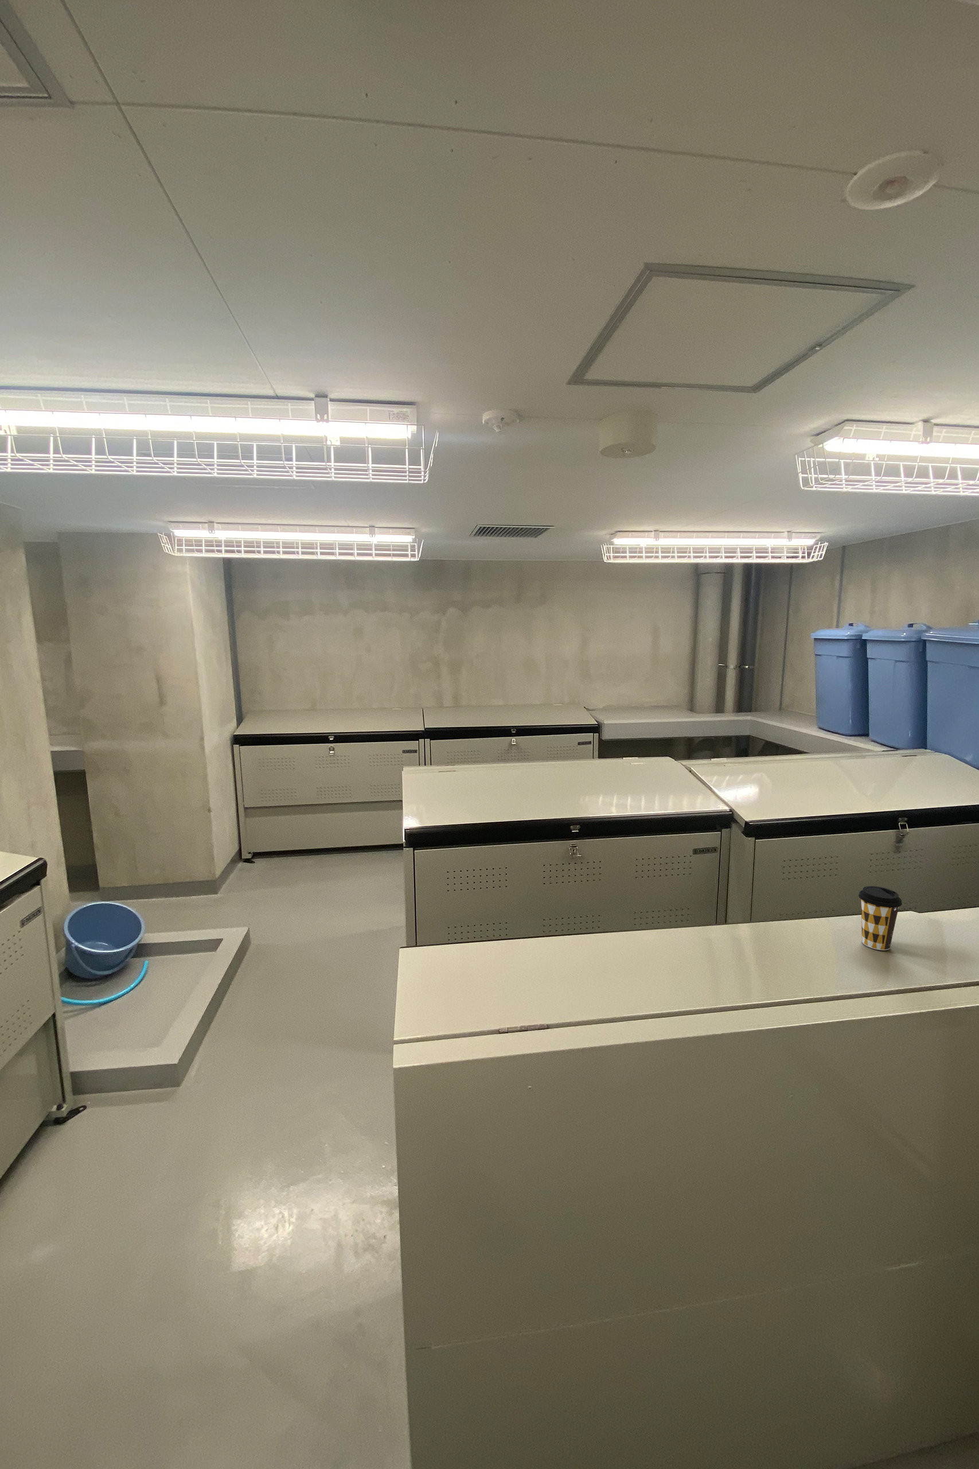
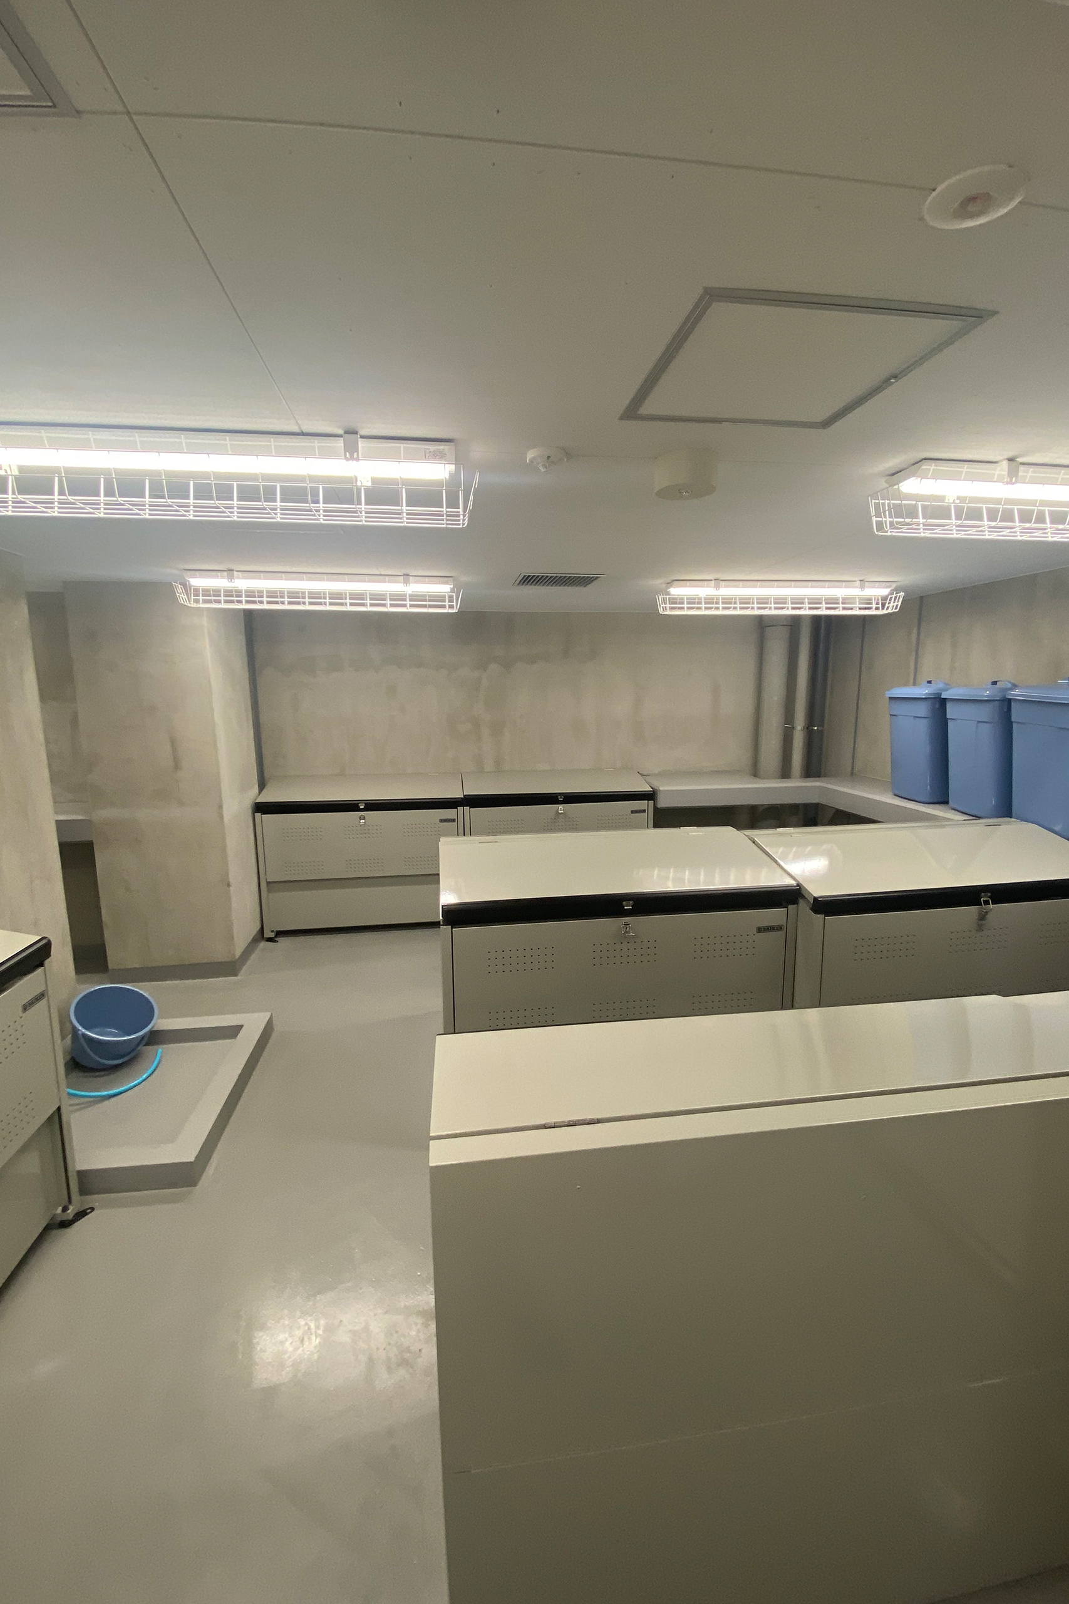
- coffee cup (877, 918)
